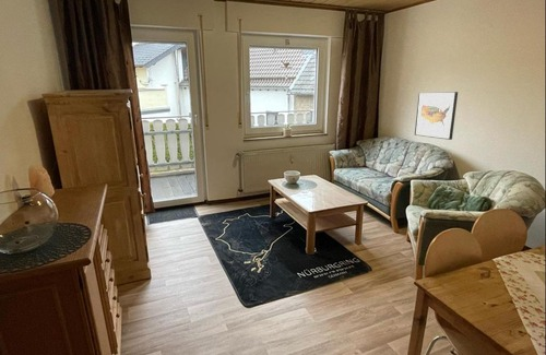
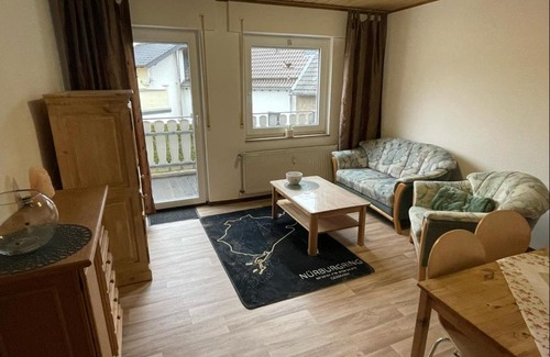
- wall art (434, 115)
